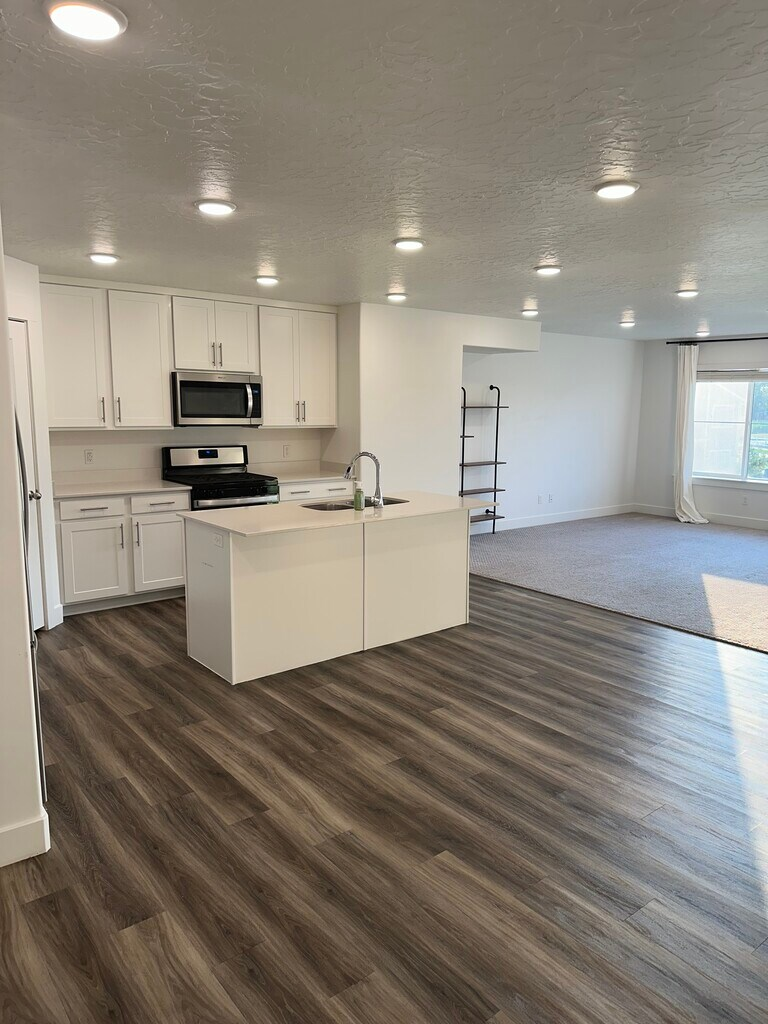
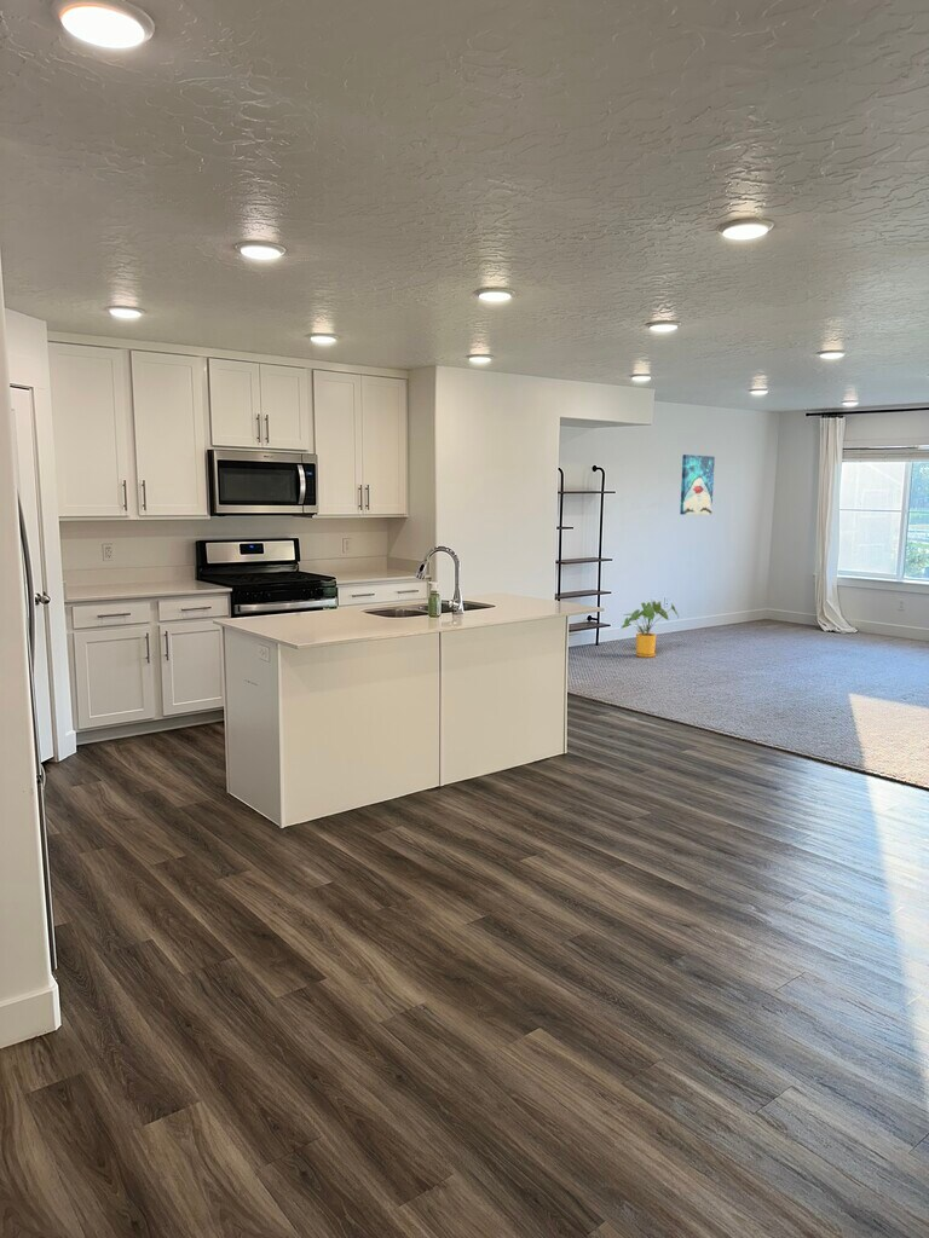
+ house plant (646, 627)
+ wall art (697, 485)
